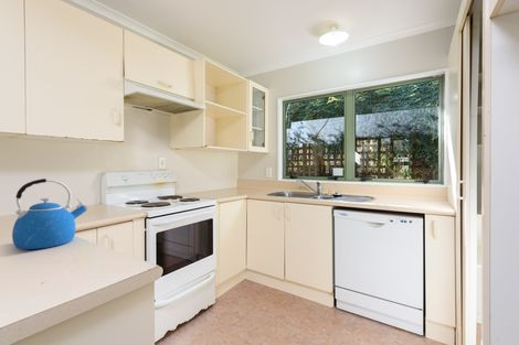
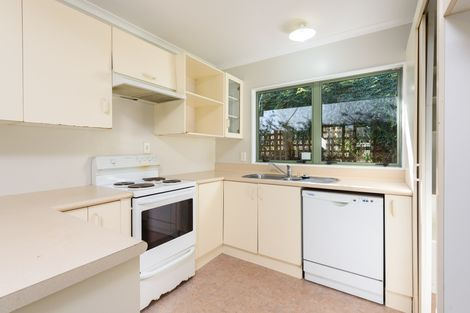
- kettle (53, 209)
